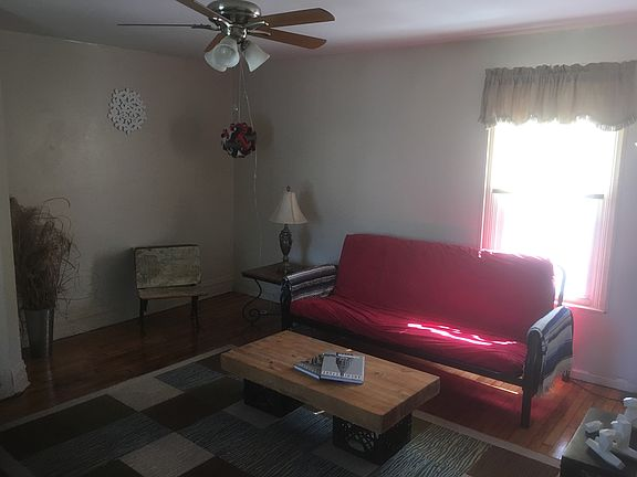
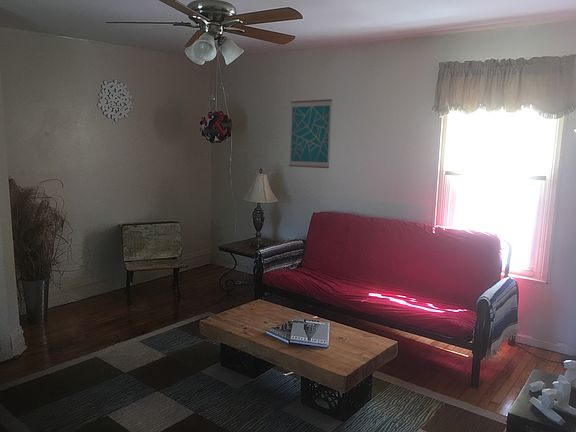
+ wall art (309, 134)
